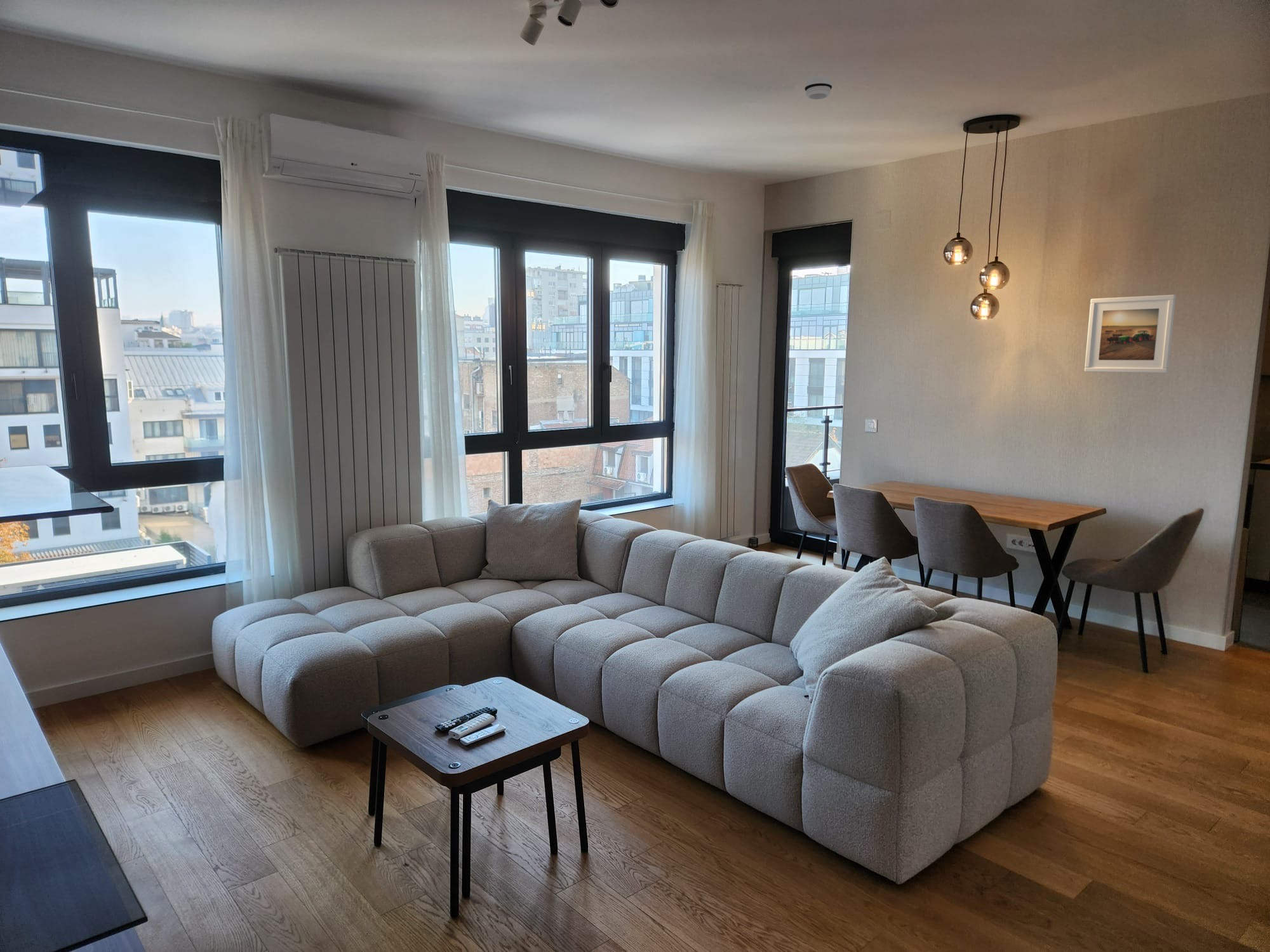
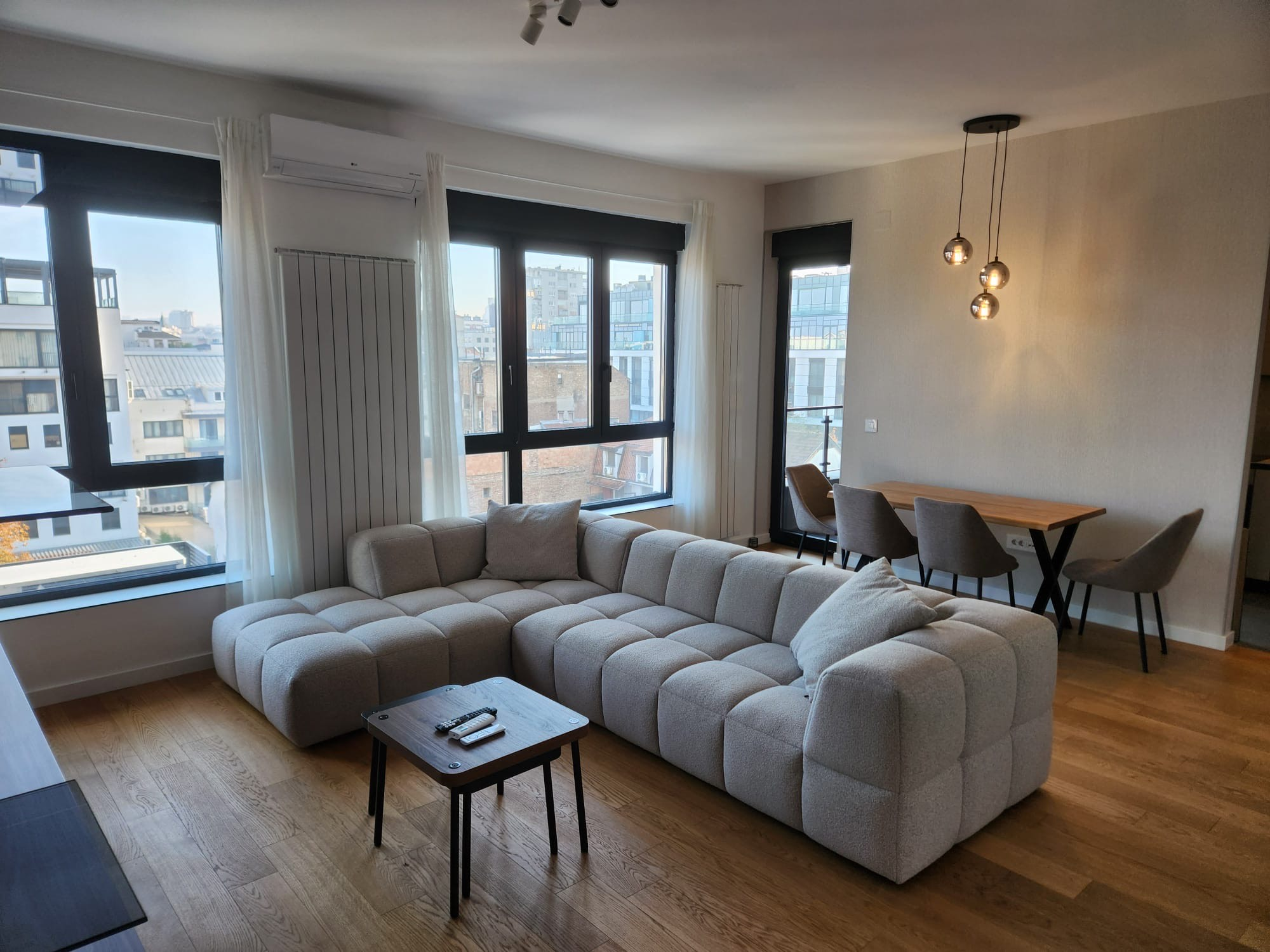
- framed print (1128, 334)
- smoke detector (818, 88)
